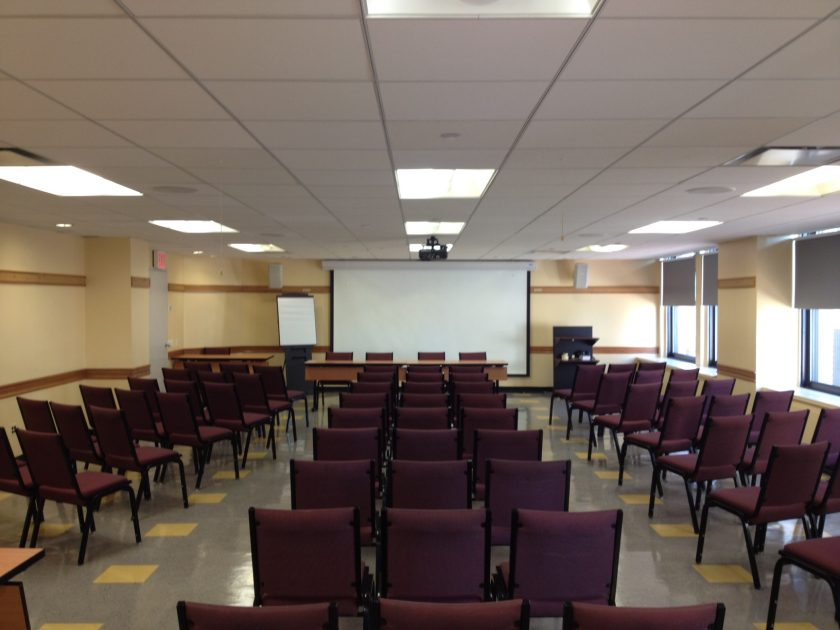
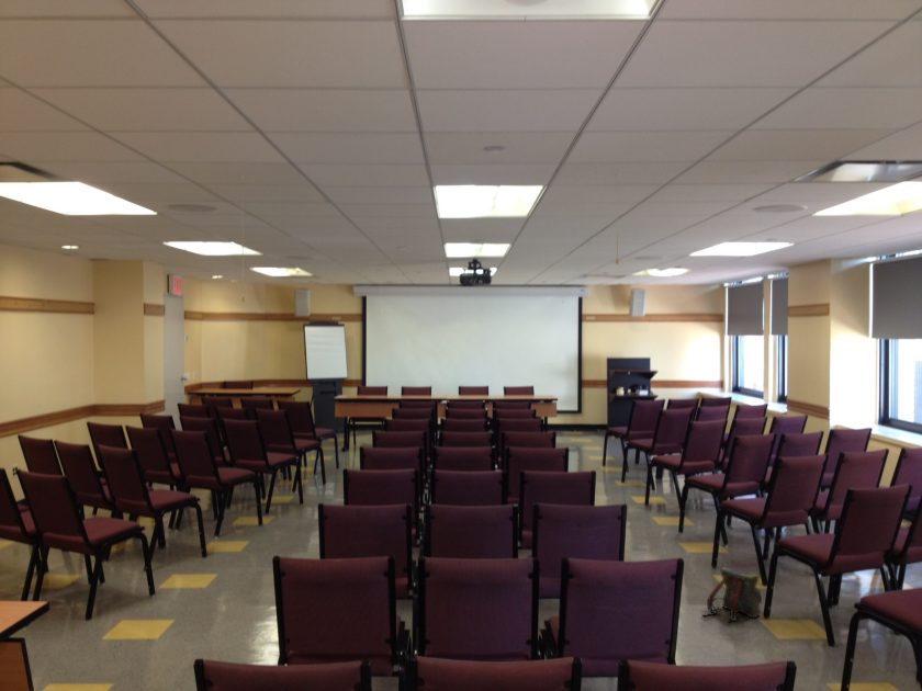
+ backpack (731, 592)
